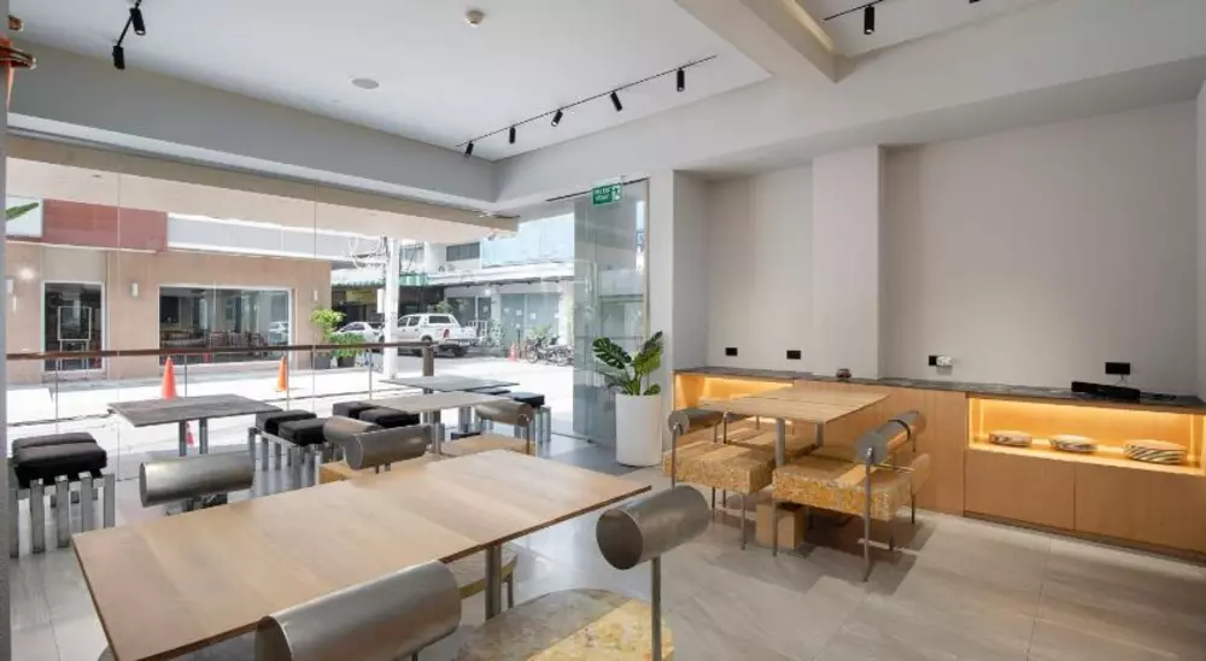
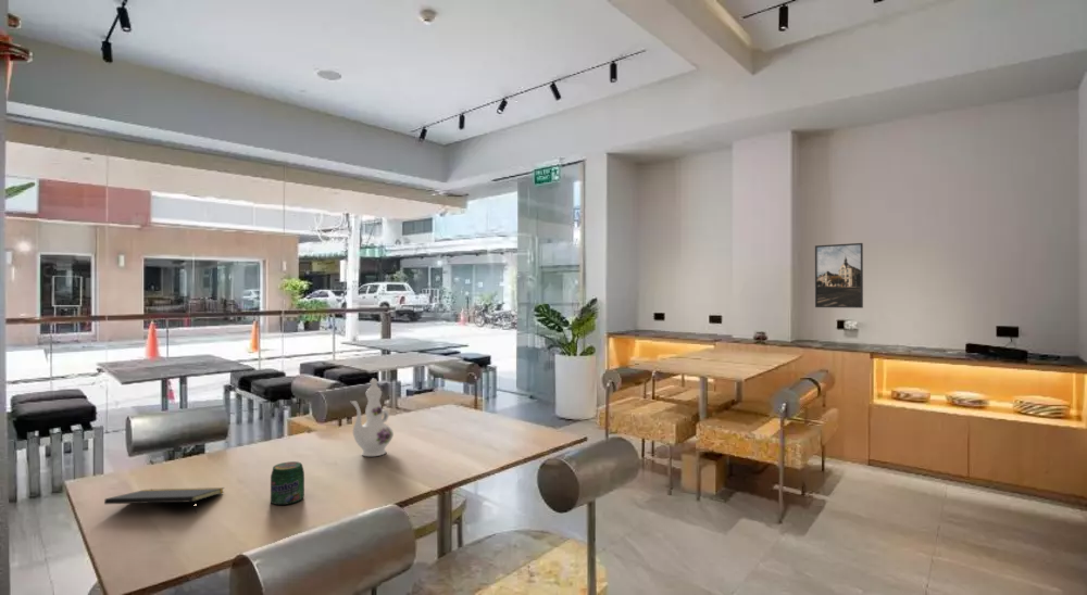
+ notepad (167, 495)
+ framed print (838, 276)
+ jar (287, 482)
+ chinaware (370, 416)
